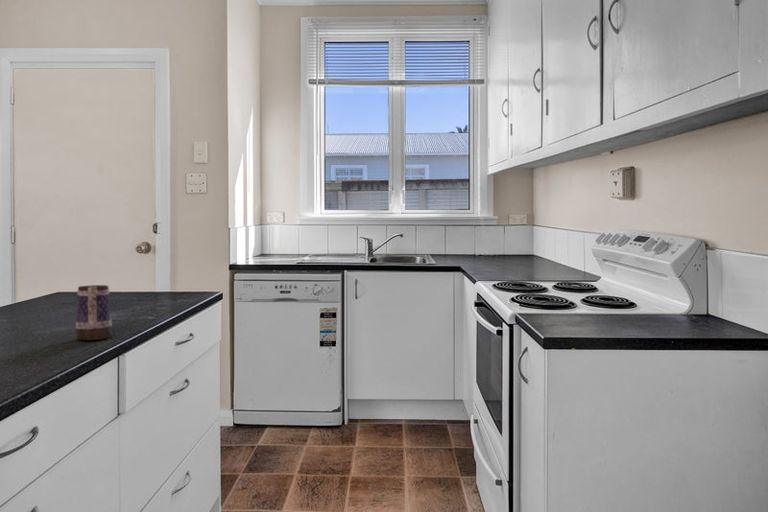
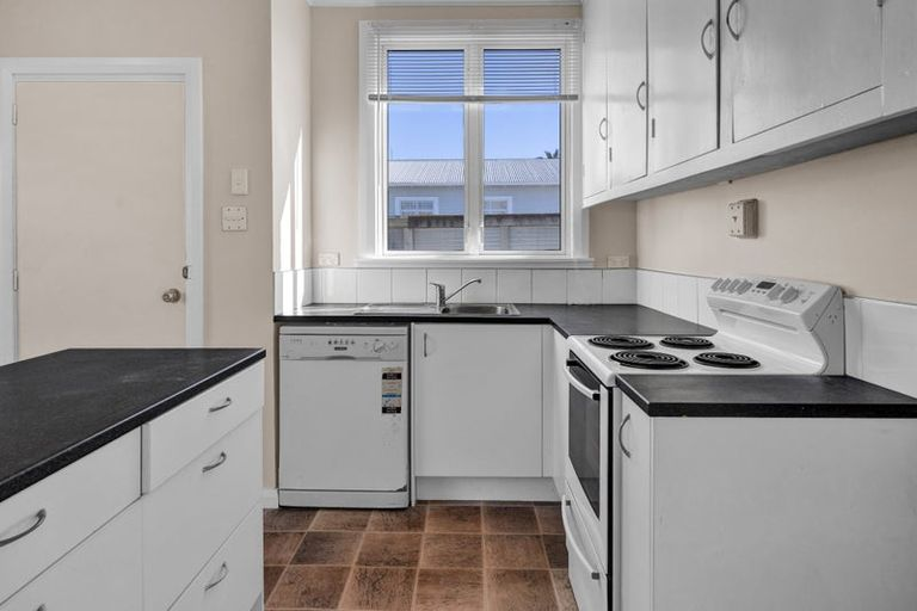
- mug (93, 312)
